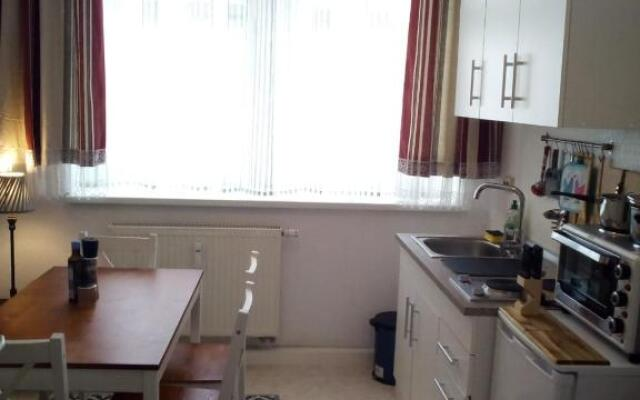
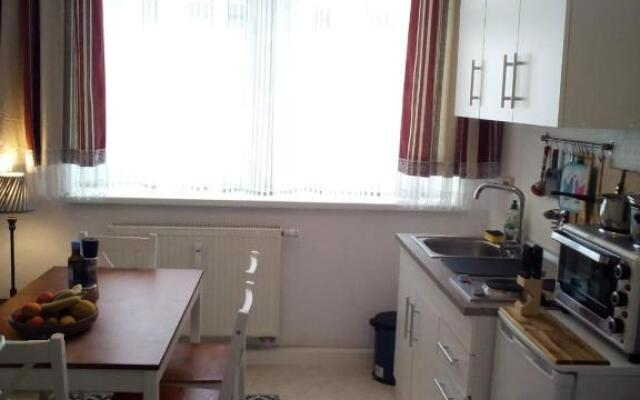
+ fruit bowl (54, 308)
